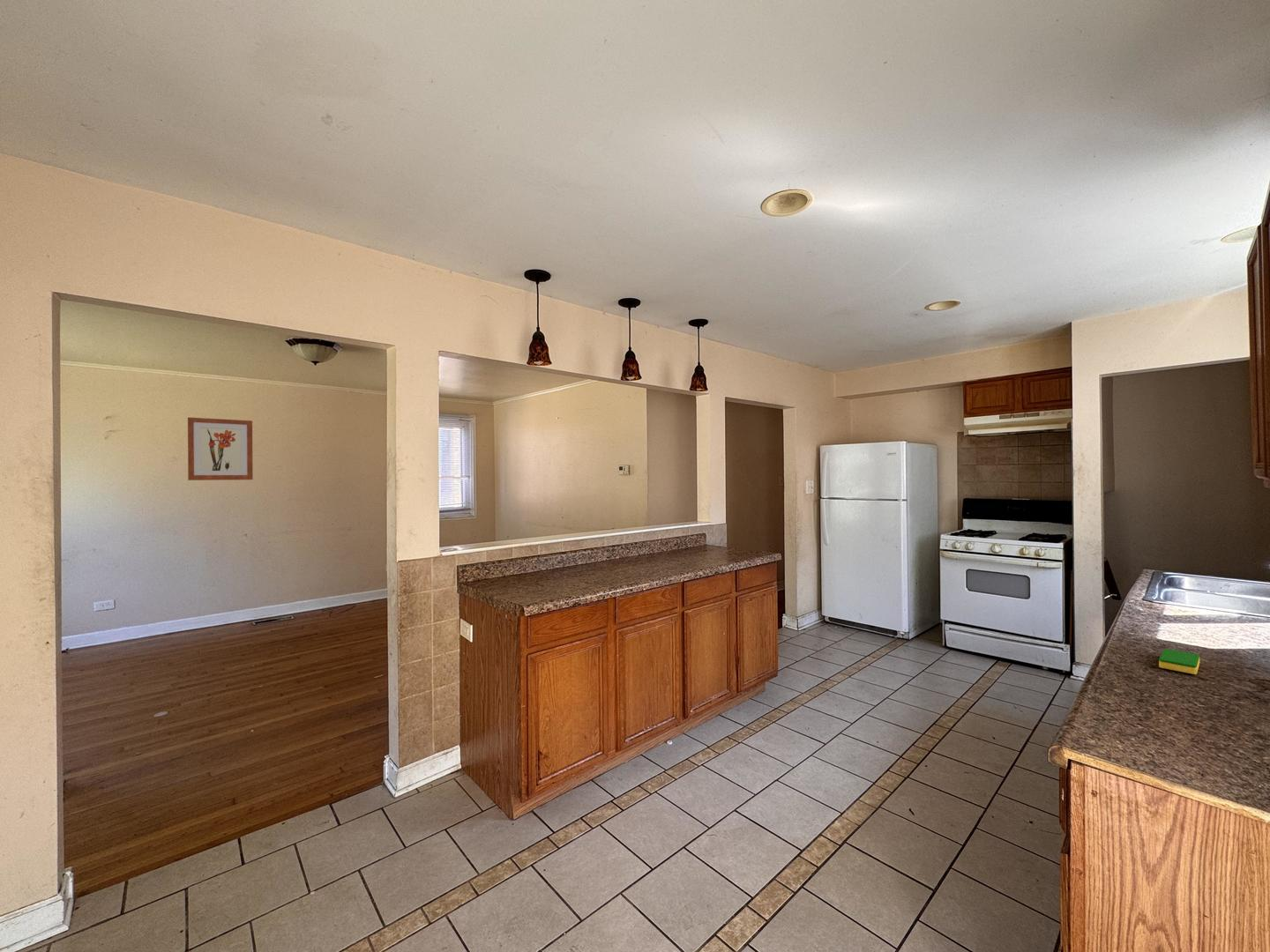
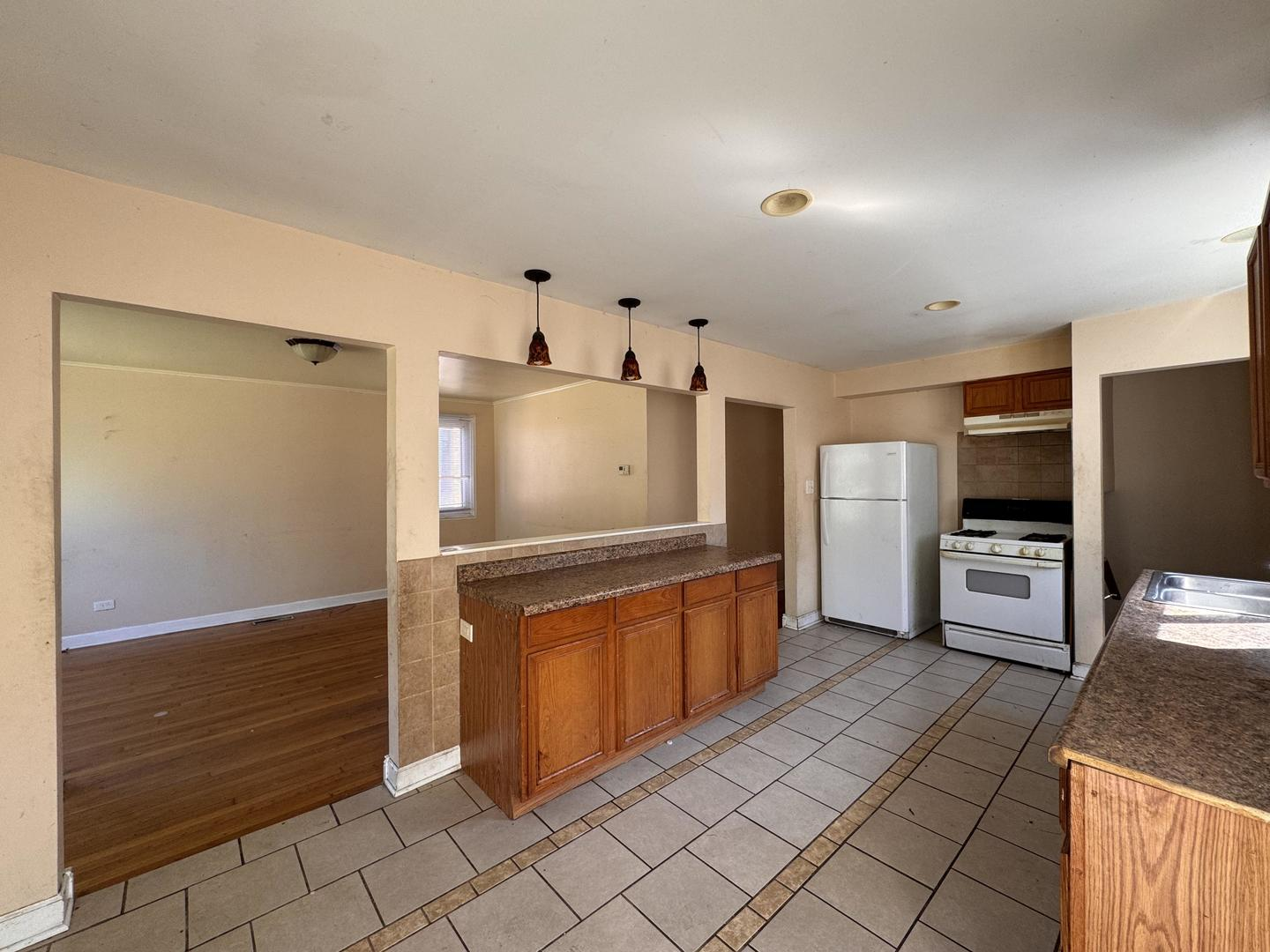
- wall art (220, 450)
- dish sponge (1179, 660)
